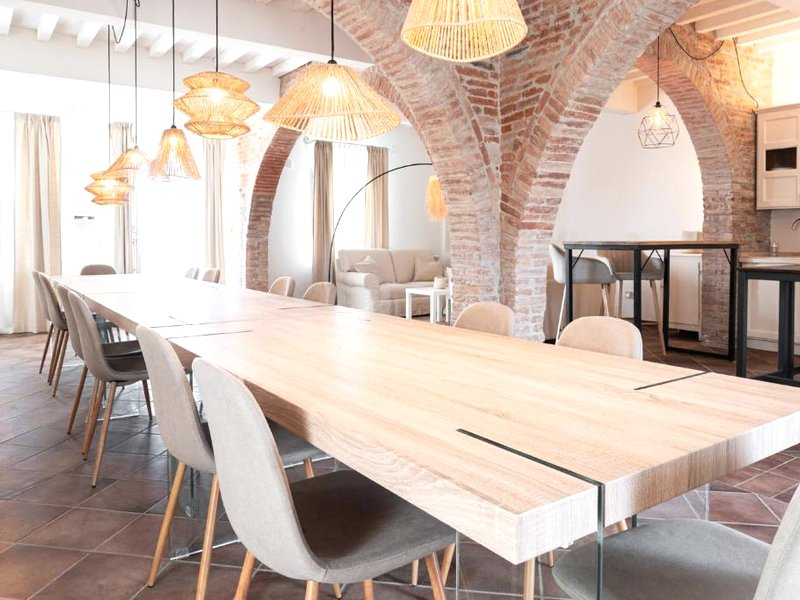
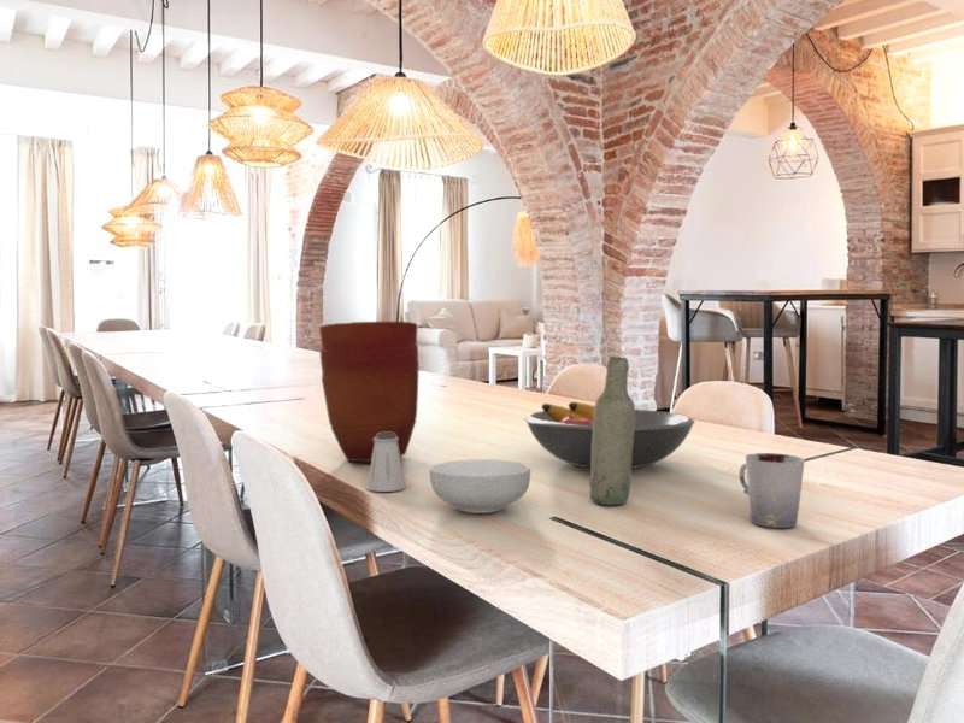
+ cereal bowl (480, 487)
+ vase (370, 389)
+ saltshaker (386, 460)
+ bottle (612, 429)
+ cup (765, 488)
+ fruit bowl (592, 434)
